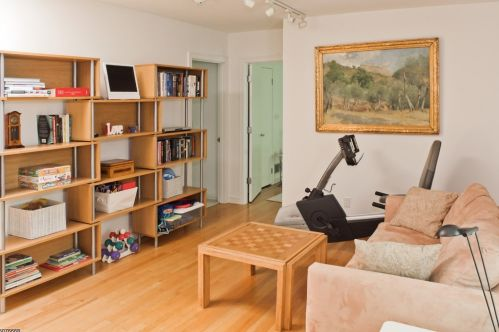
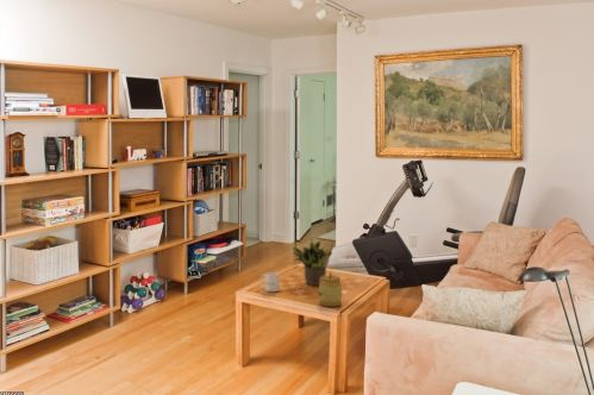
+ jar (330, 288)
+ mug (269, 281)
+ potted plant (311, 259)
